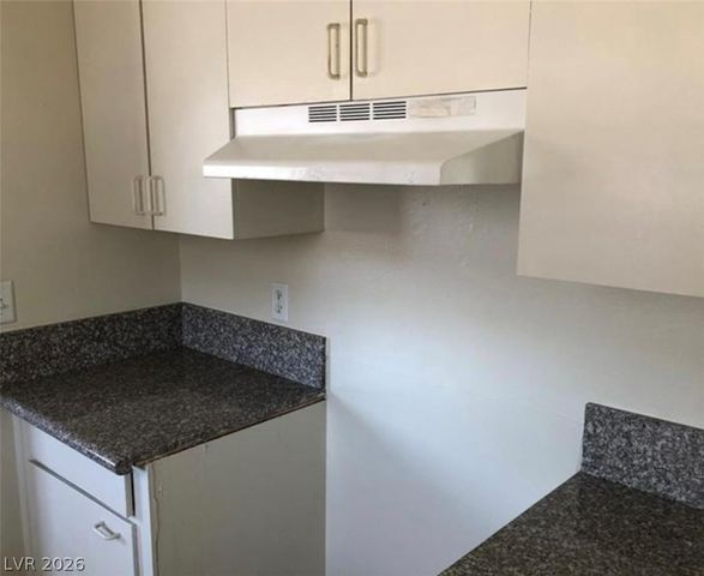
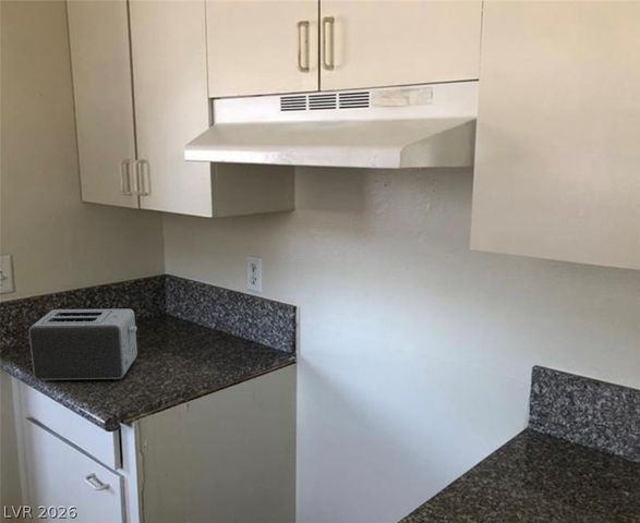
+ toaster (89, 343)
